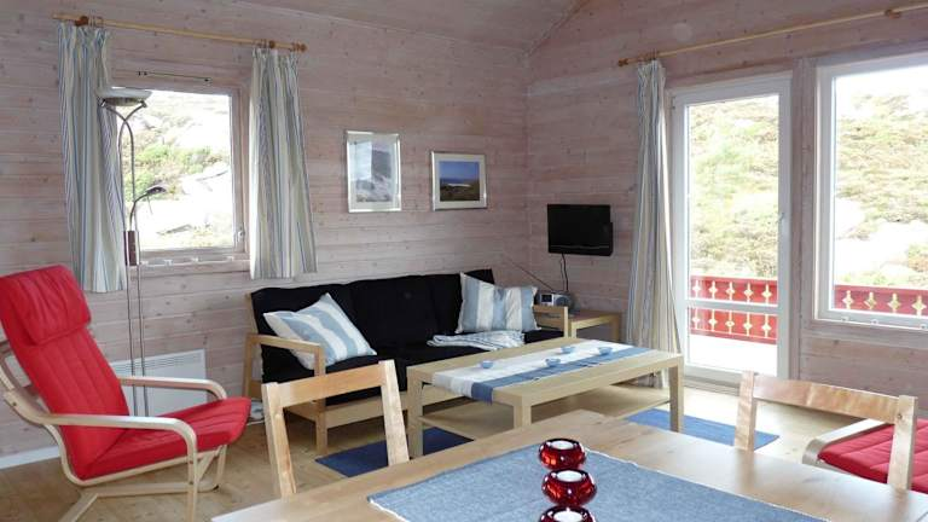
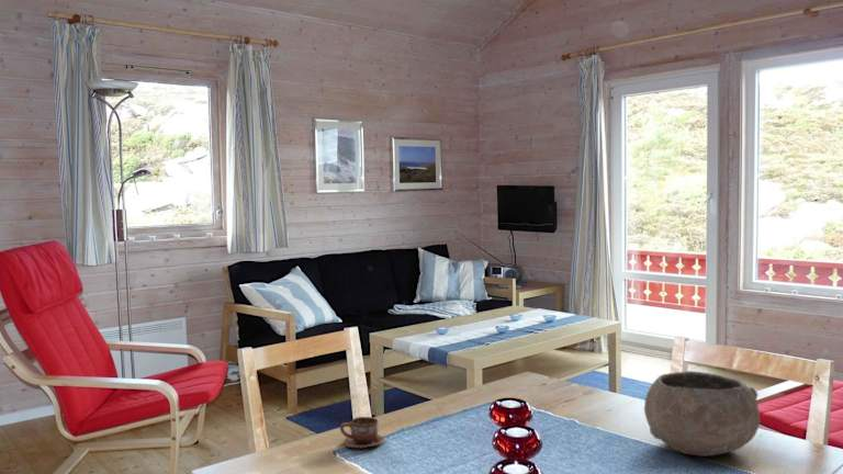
+ bowl (700, 414)
+ cup (362, 431)
